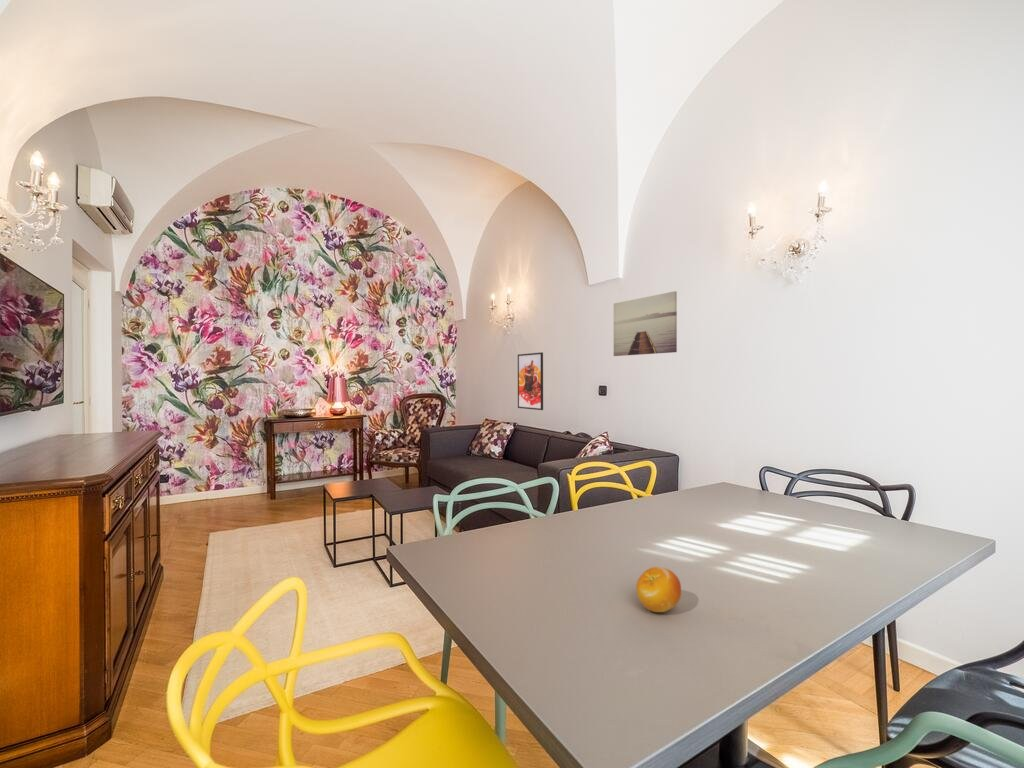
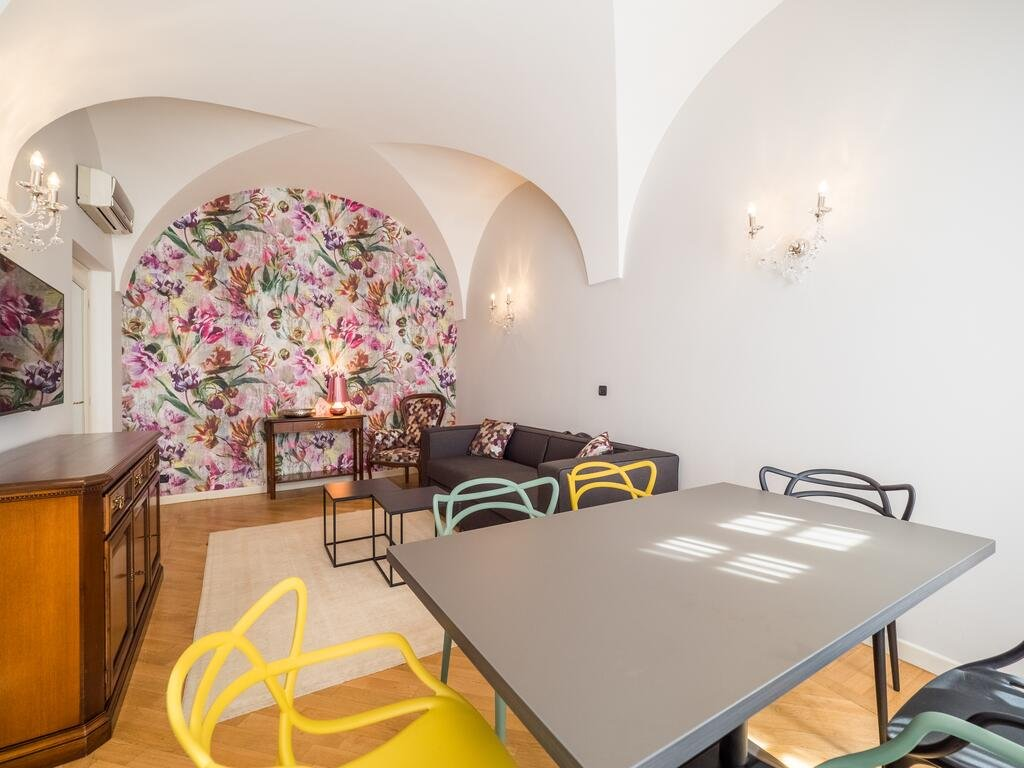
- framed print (529, 381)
- wall art (642, 326)
- fruit (658, 589)
